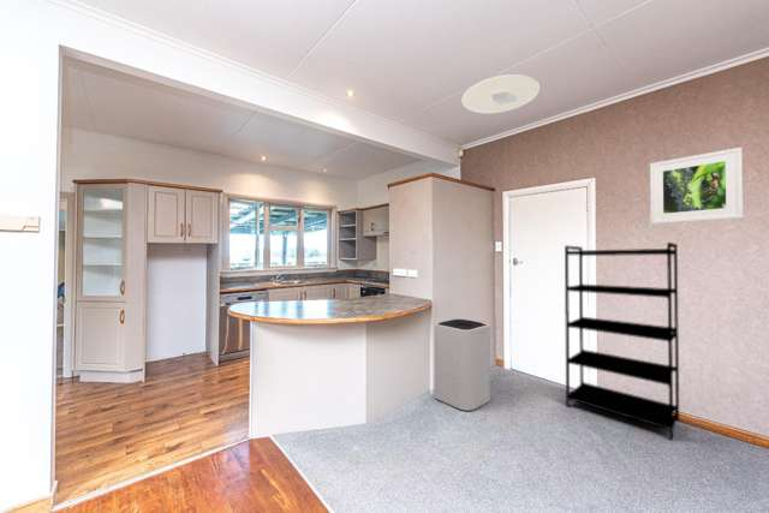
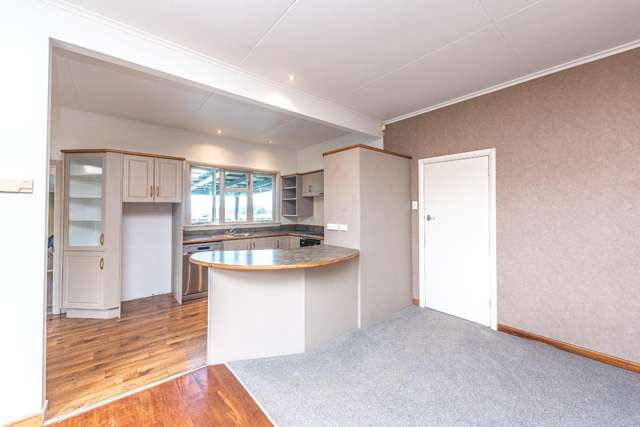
- shelving unit (619, 328)
- trash can (461, 359)
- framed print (692, 189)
- ceiling light (499, 93)
